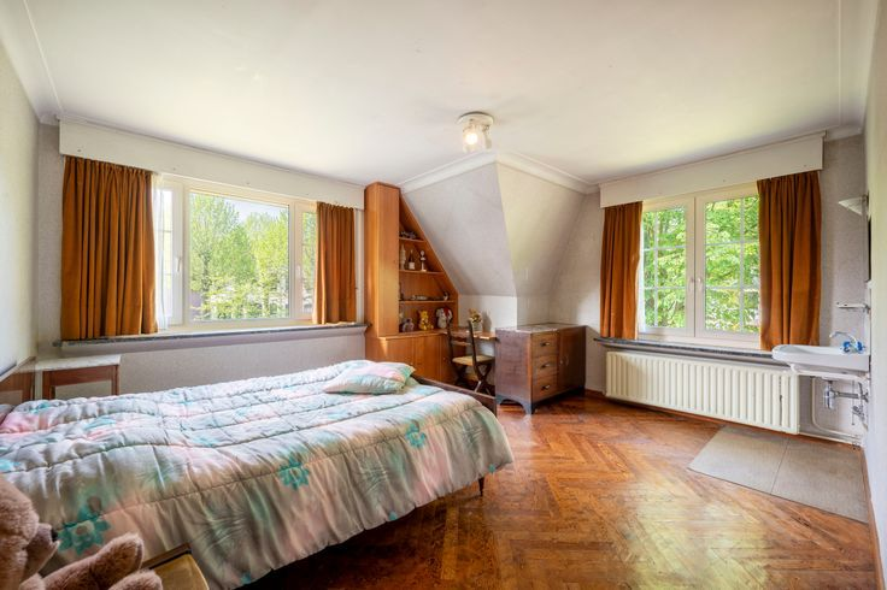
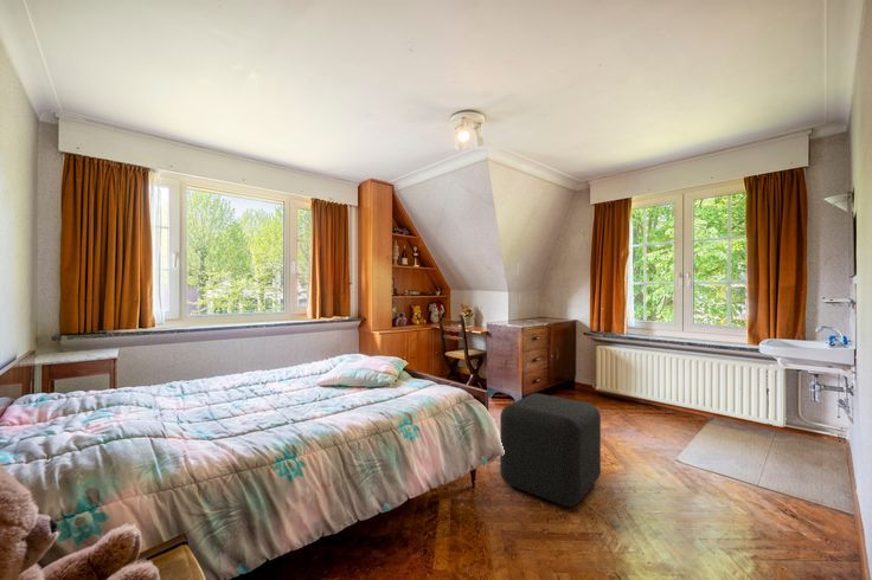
+ cube (550, 443)
